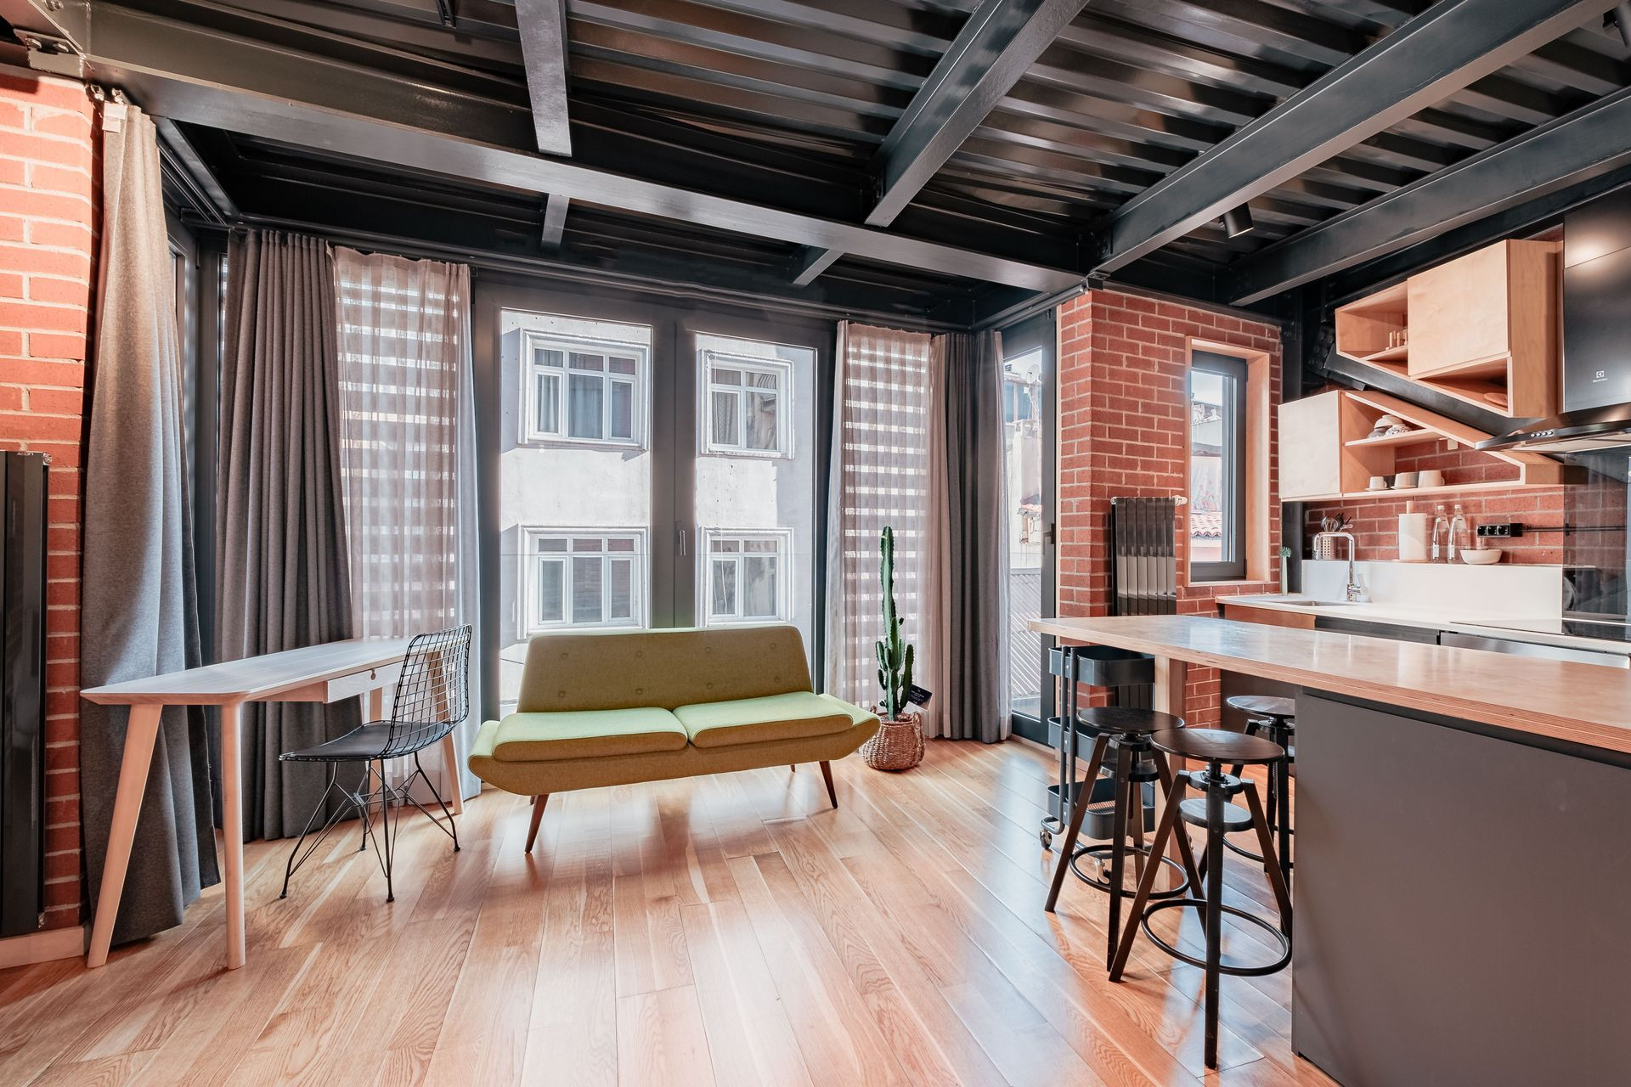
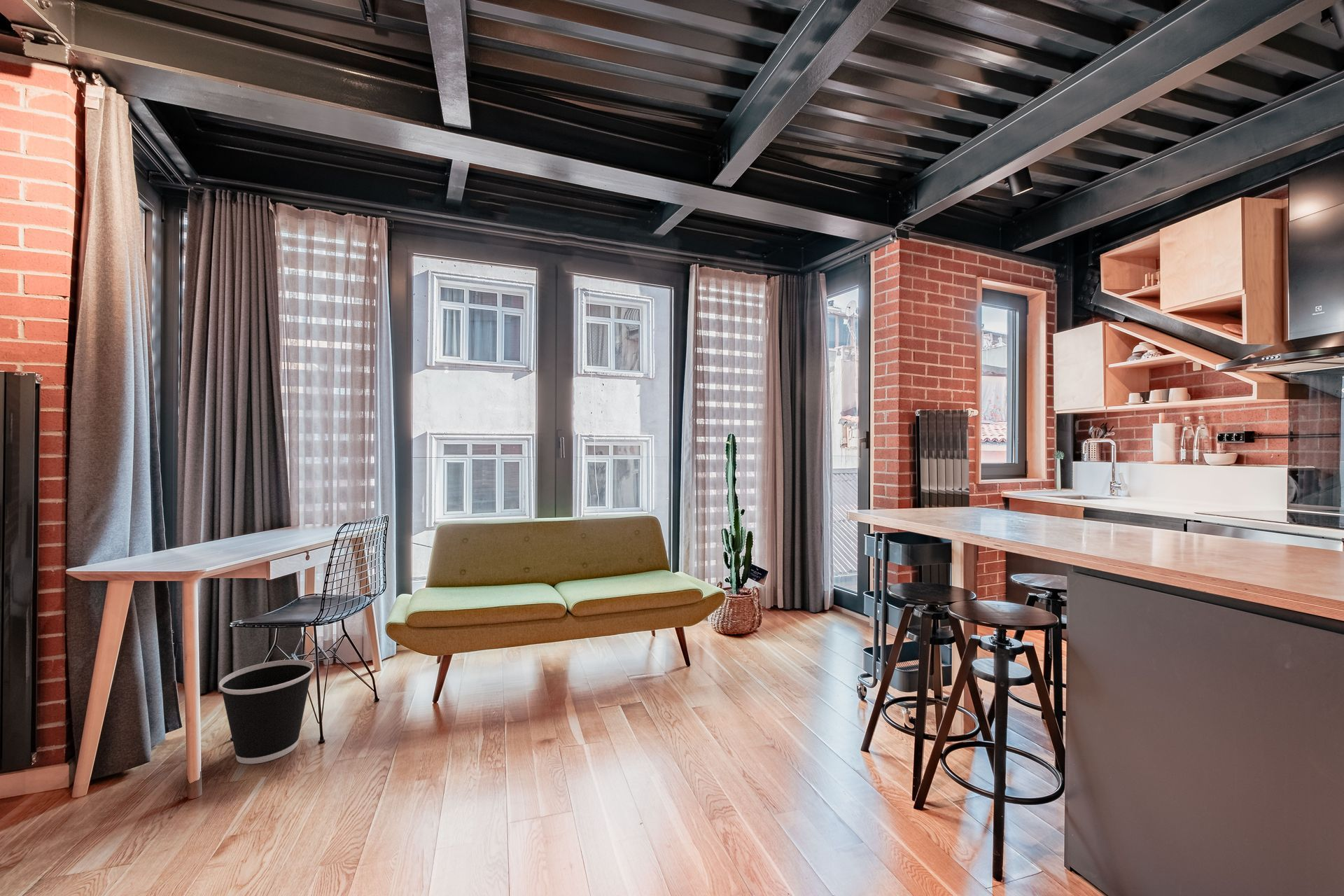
+ wastebasket (267, 712)
